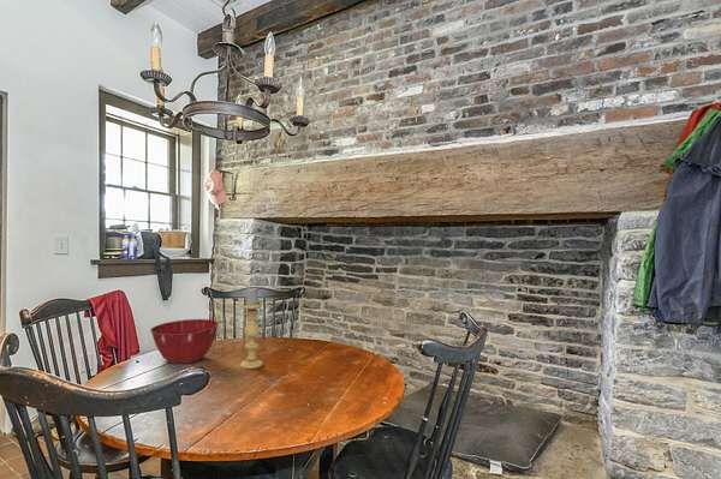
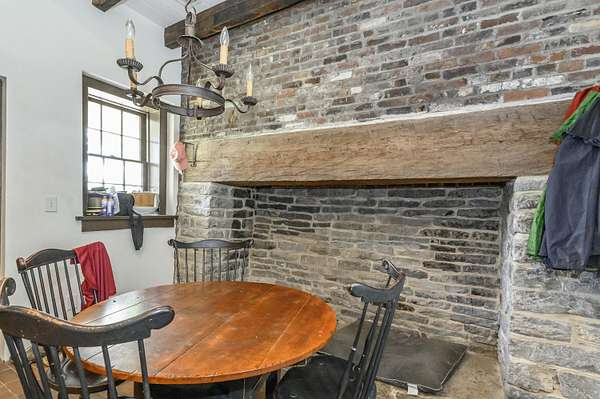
- candle holder (251, 325)
- mixing bowl (185, 342)
